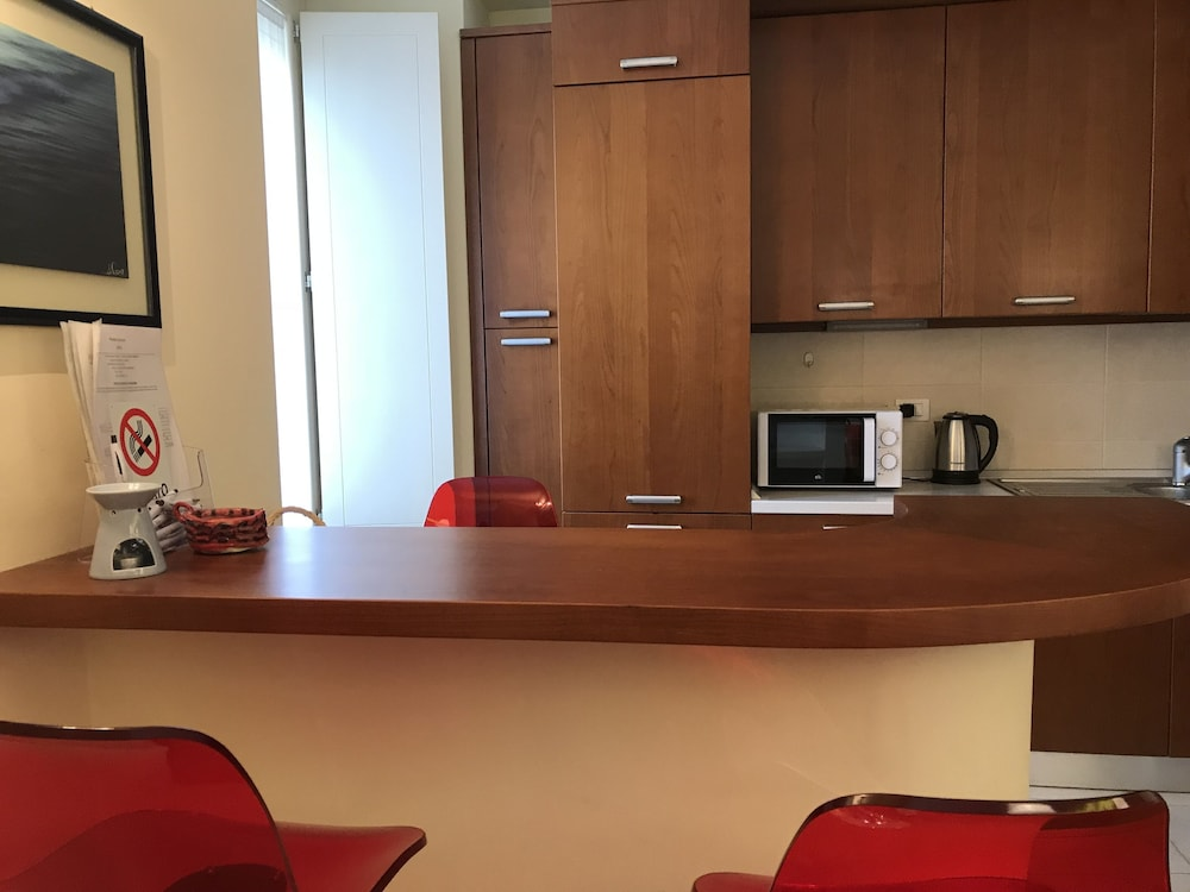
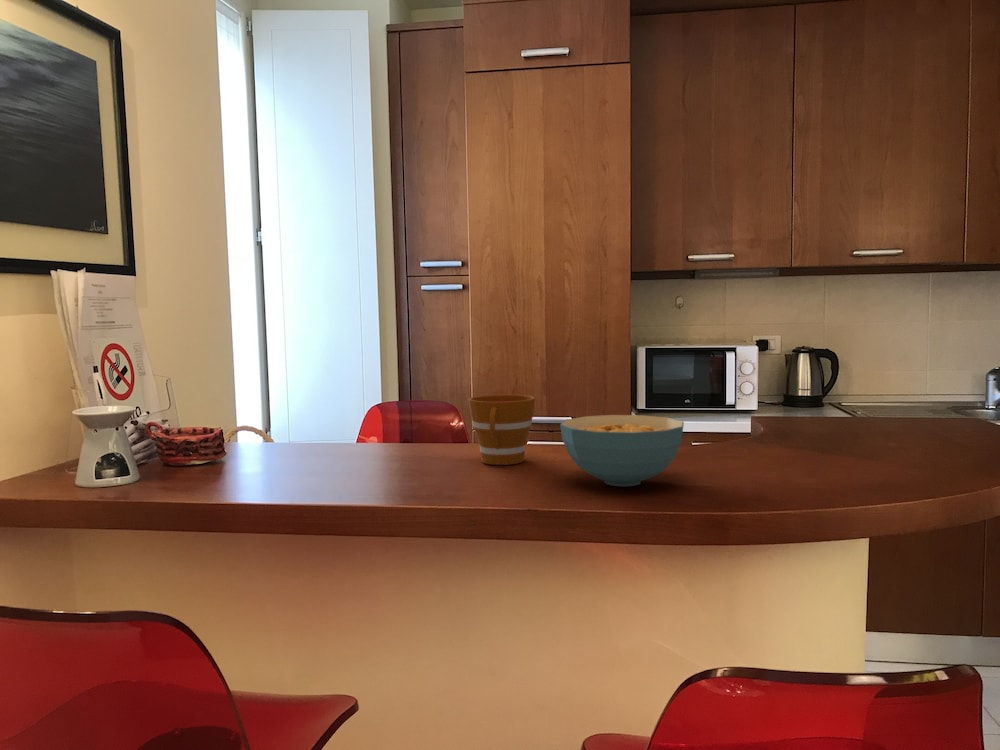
+ cup (501, 430)
+ cereal bowl (622, 452)
